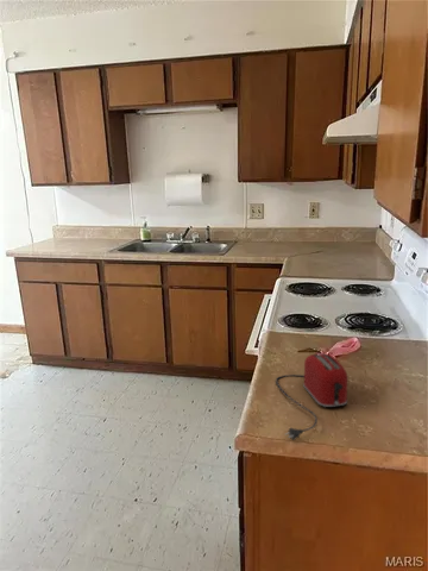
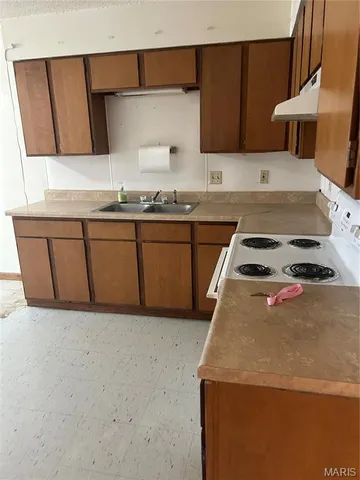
- toaster (306, 384)
